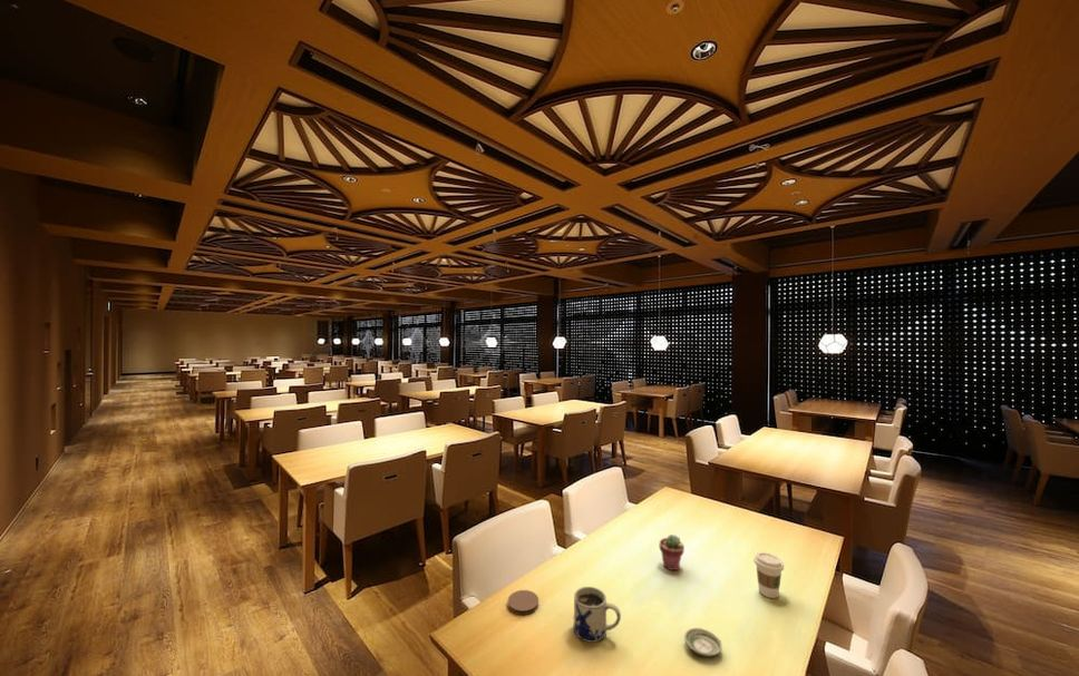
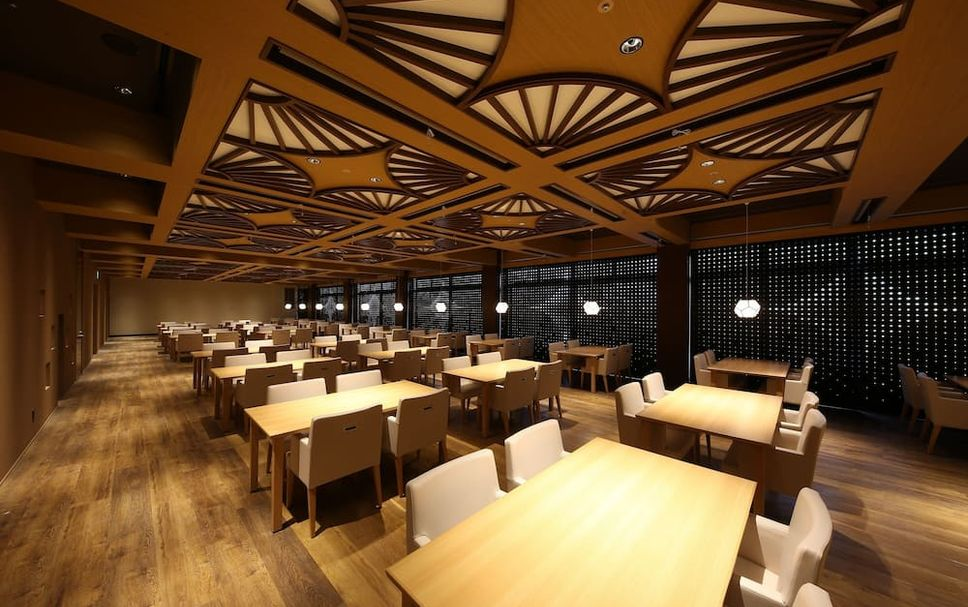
- mug (594, 614)
- coffee cup (768, 575)
- coaster (523, 601)
- potted succulent (671, 550)
- saucer (702, 644)
